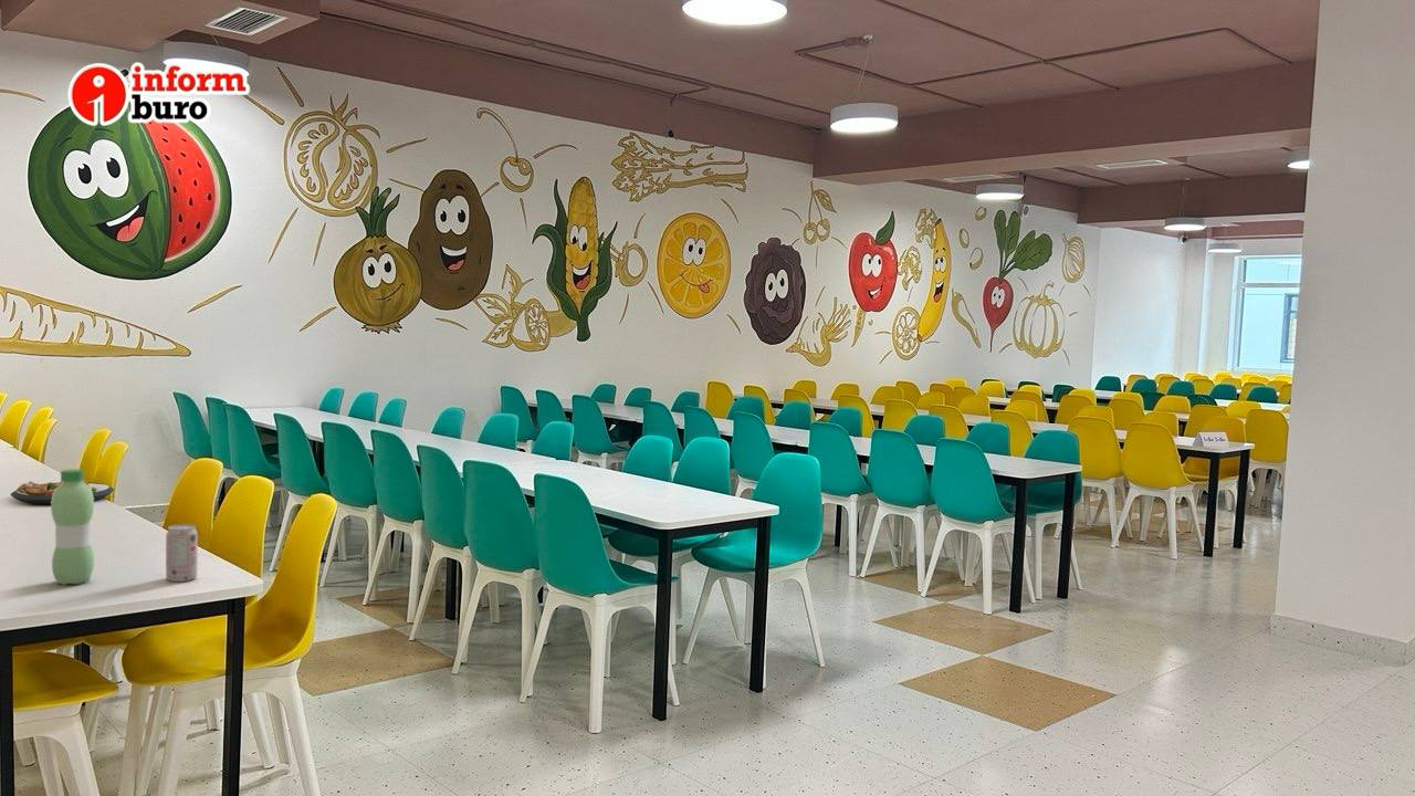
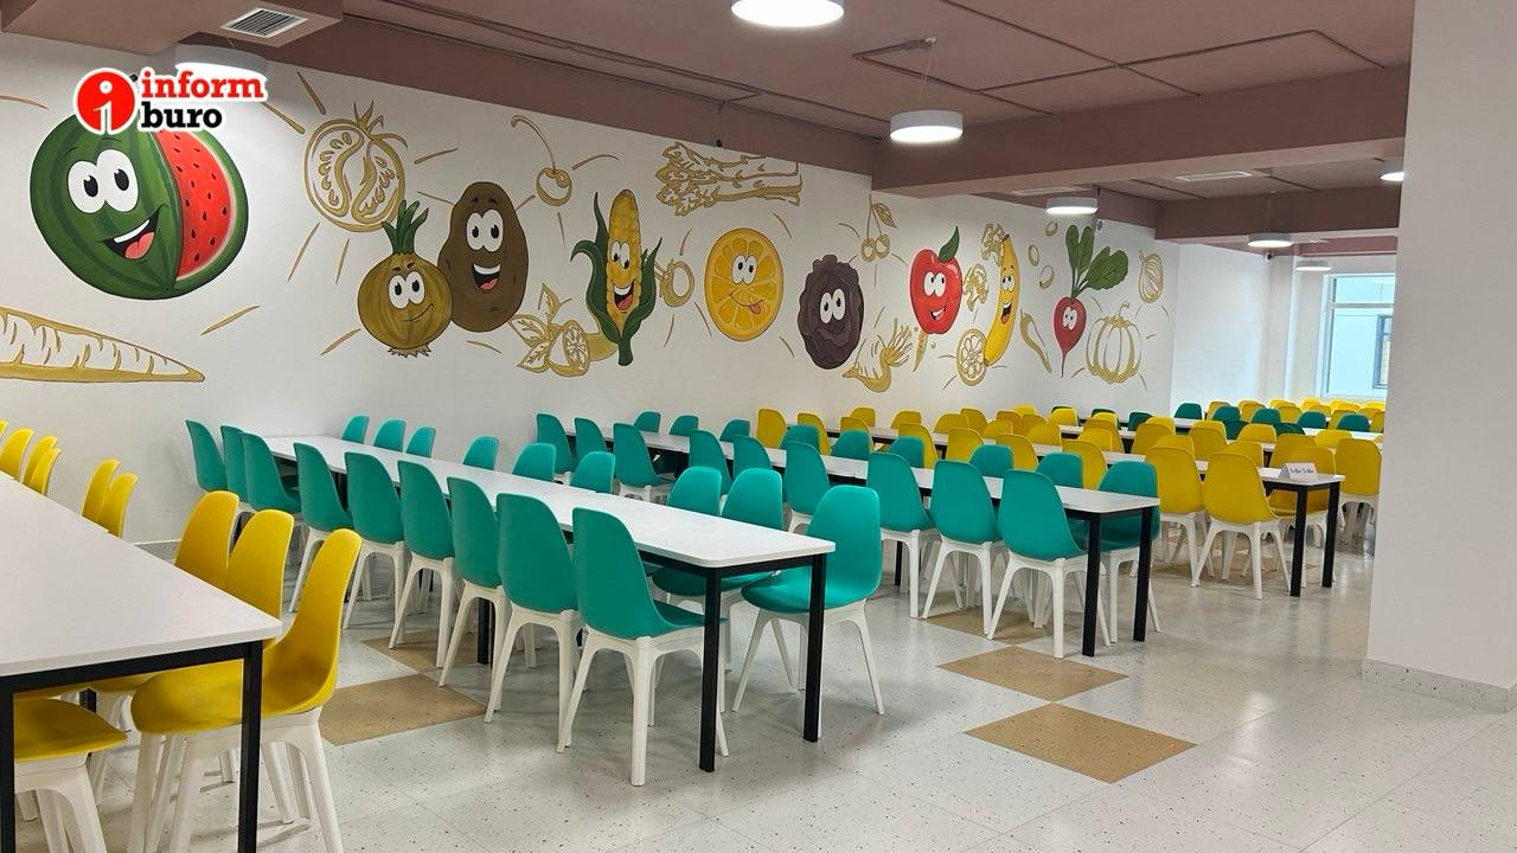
- beverage can (181, 552)
- plate (59, 485)
- water bottle (72, 526)
